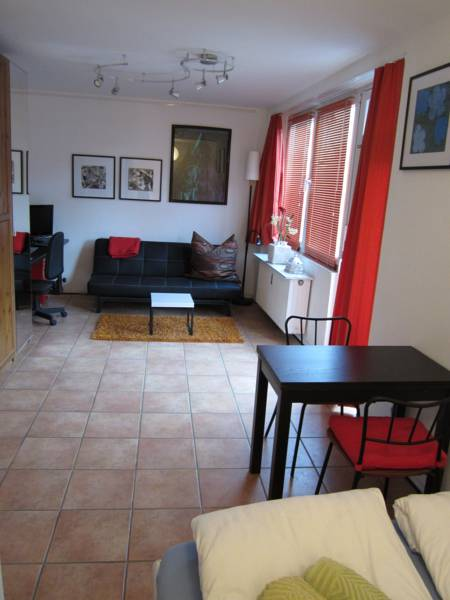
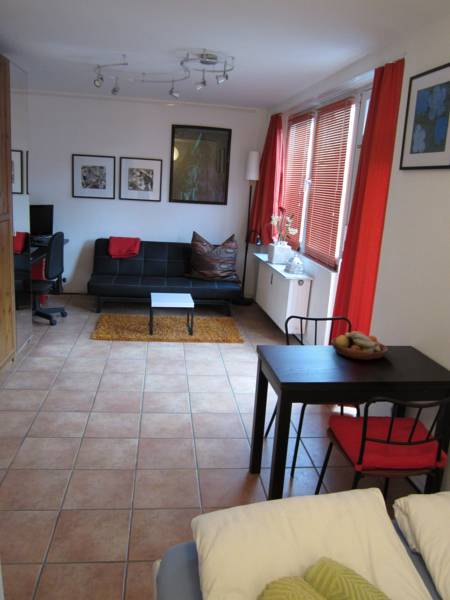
+ fruit bowl (360, 342)
